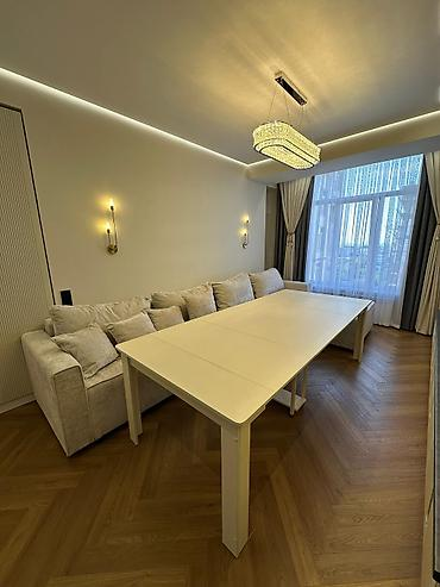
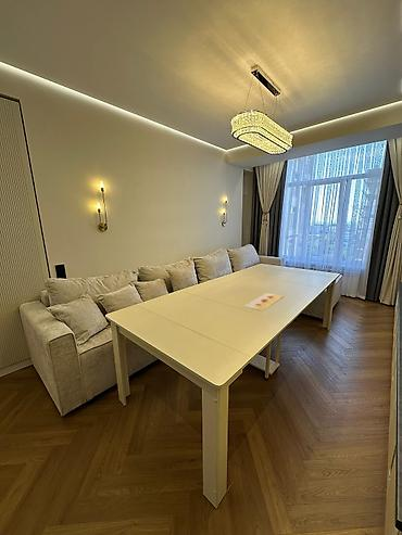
+ painting (264, 301)
